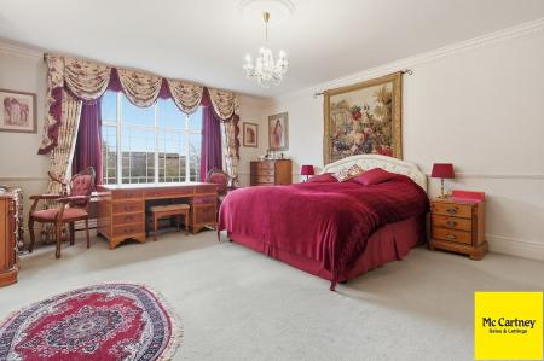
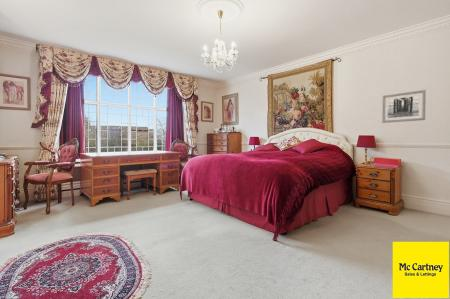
+ wall art (402, 107)
